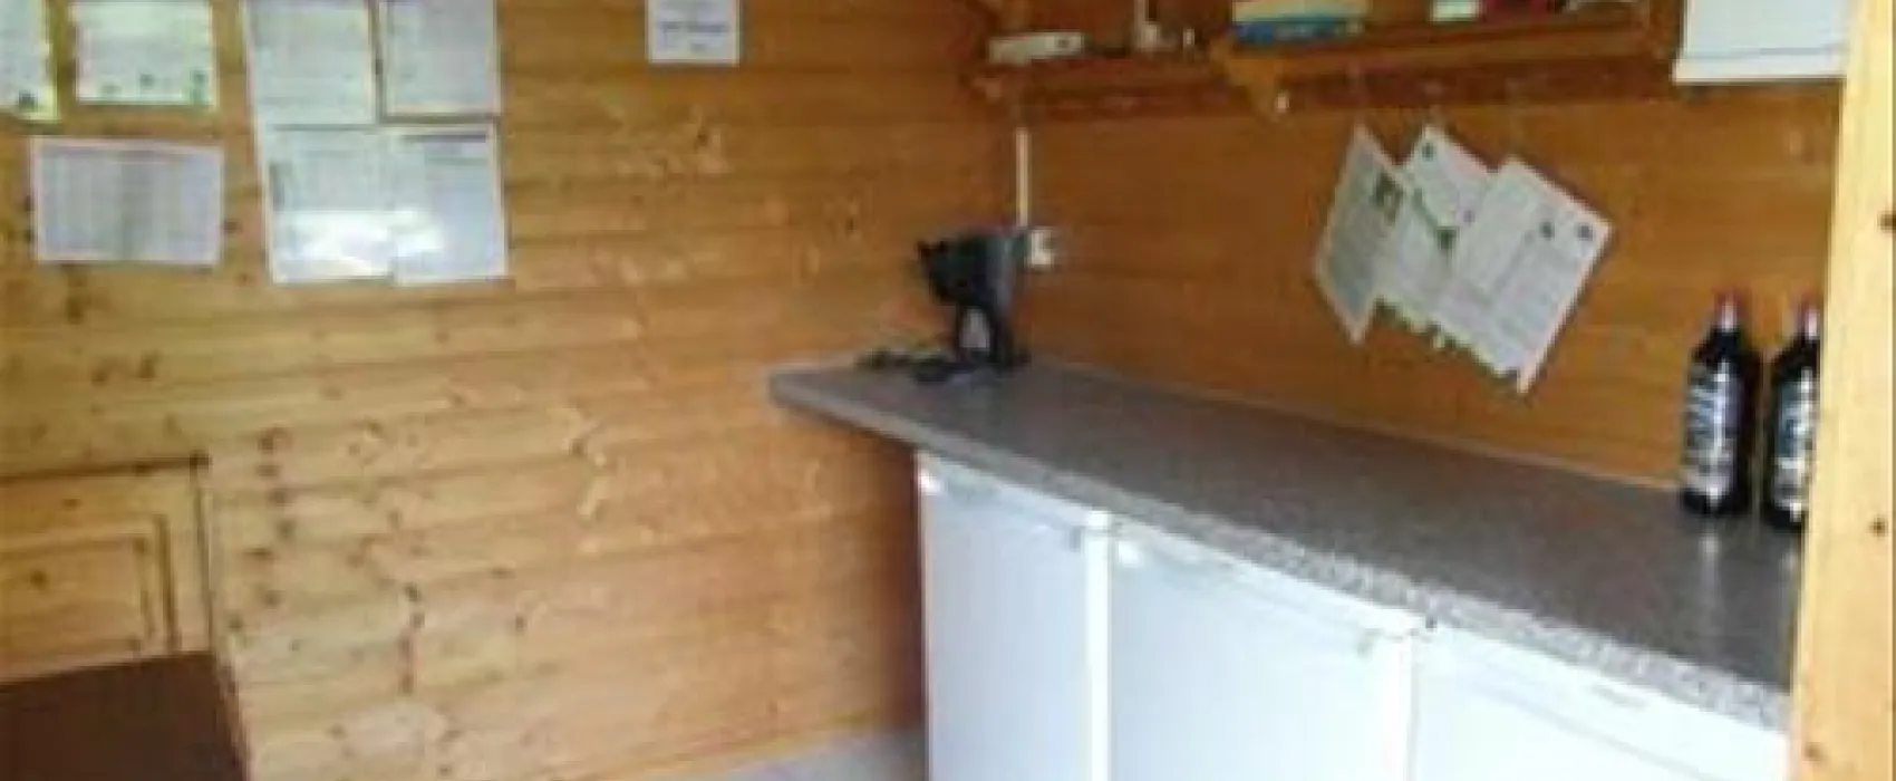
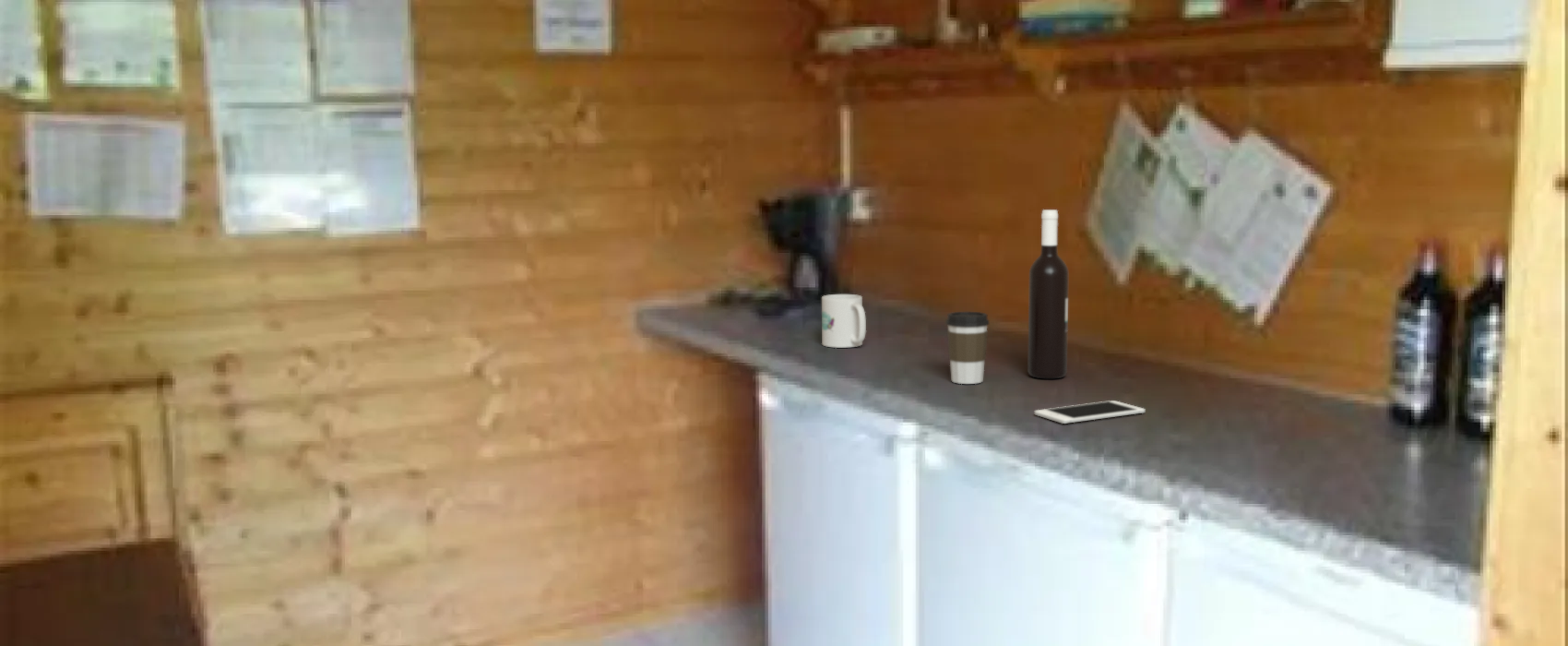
+ wine bottle (1048, 293)
+ coffee cup (967, 347)
+ mug (847, 321)
+ cell phone (1089, 412)
